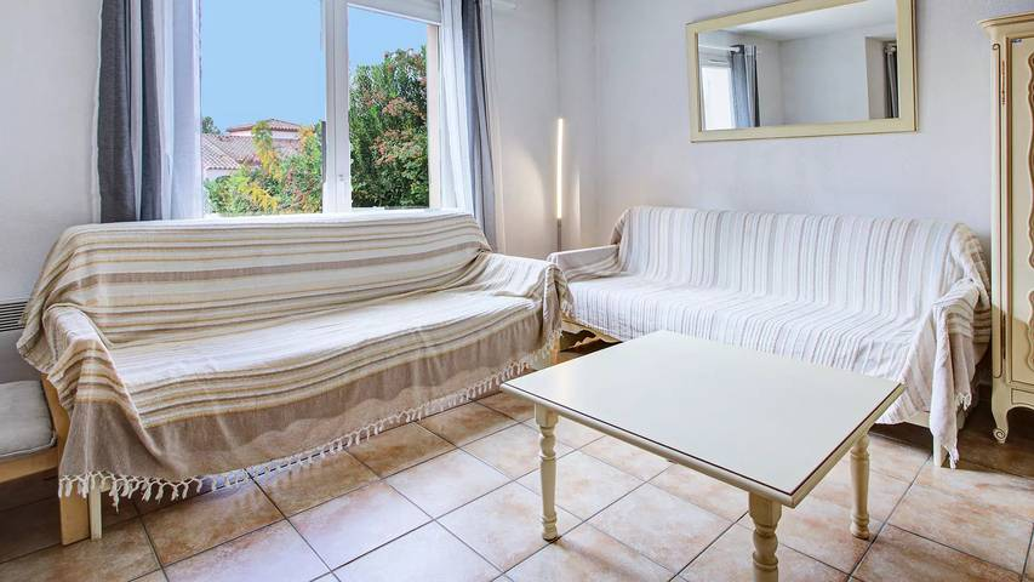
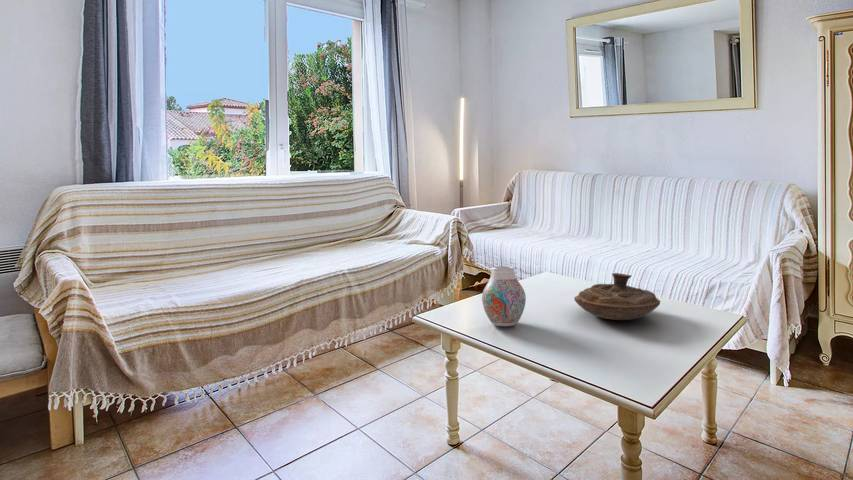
+ vase (503, 296)
+ decorative bowl (615, 295)
